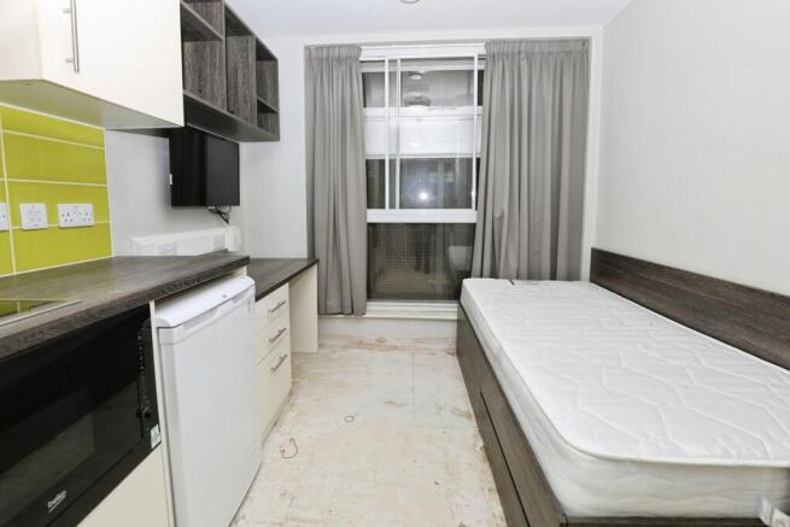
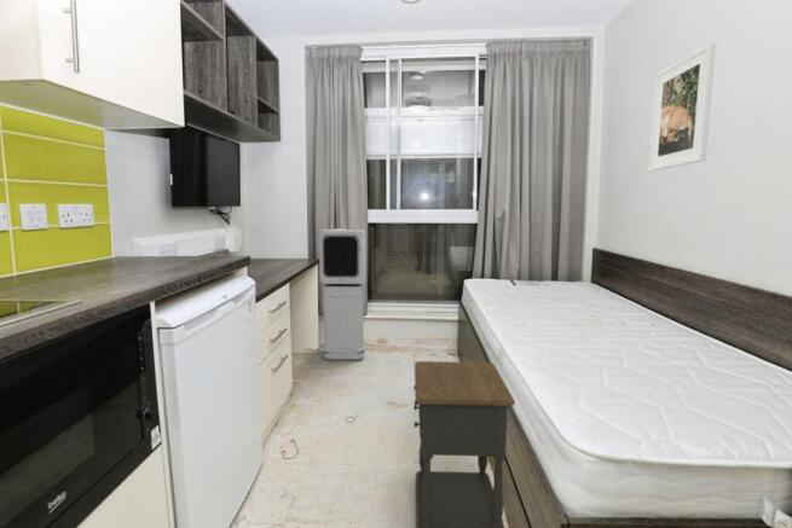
+ air purifier (345, 291)
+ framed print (678, 114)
+ nightstand (457, 446)
